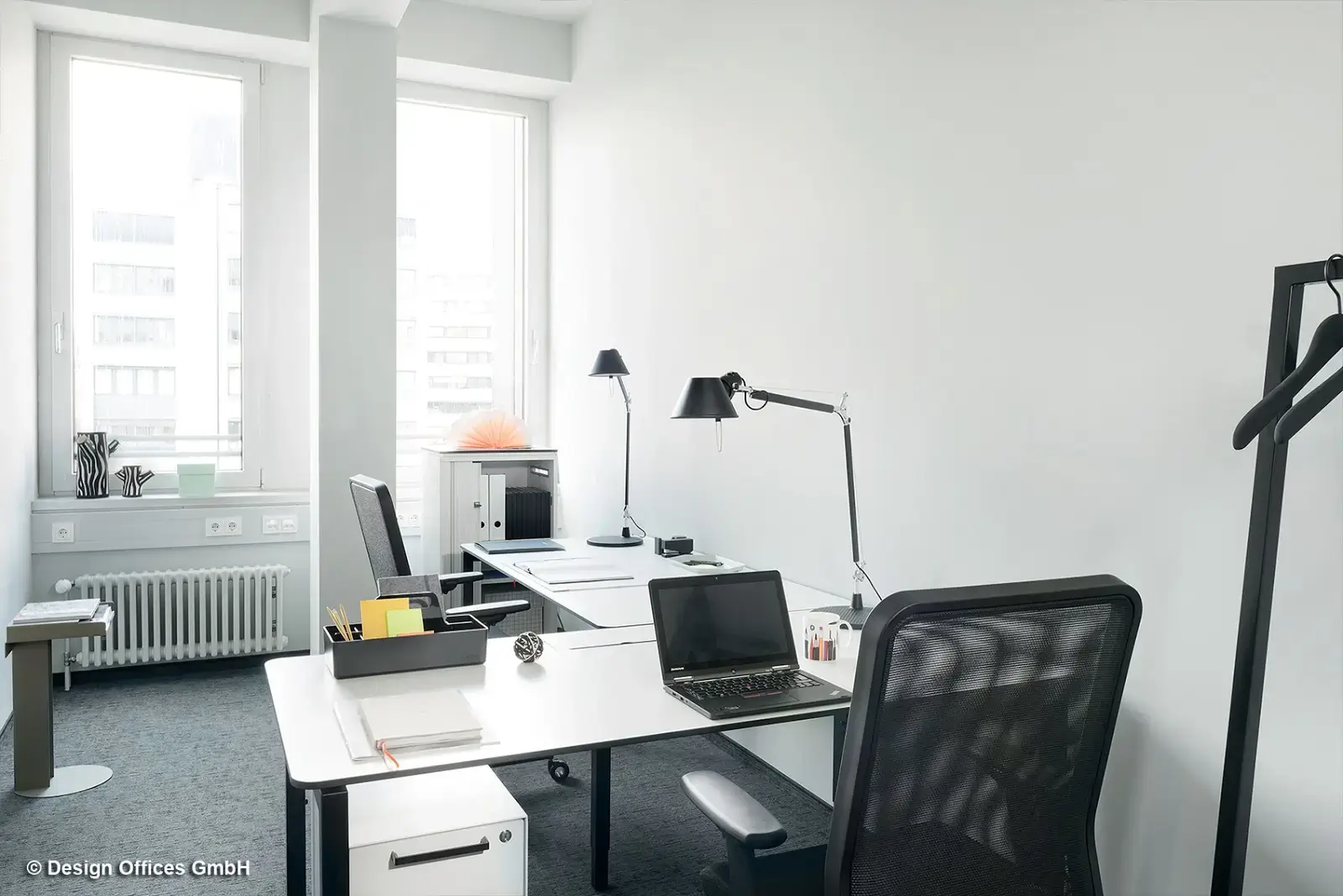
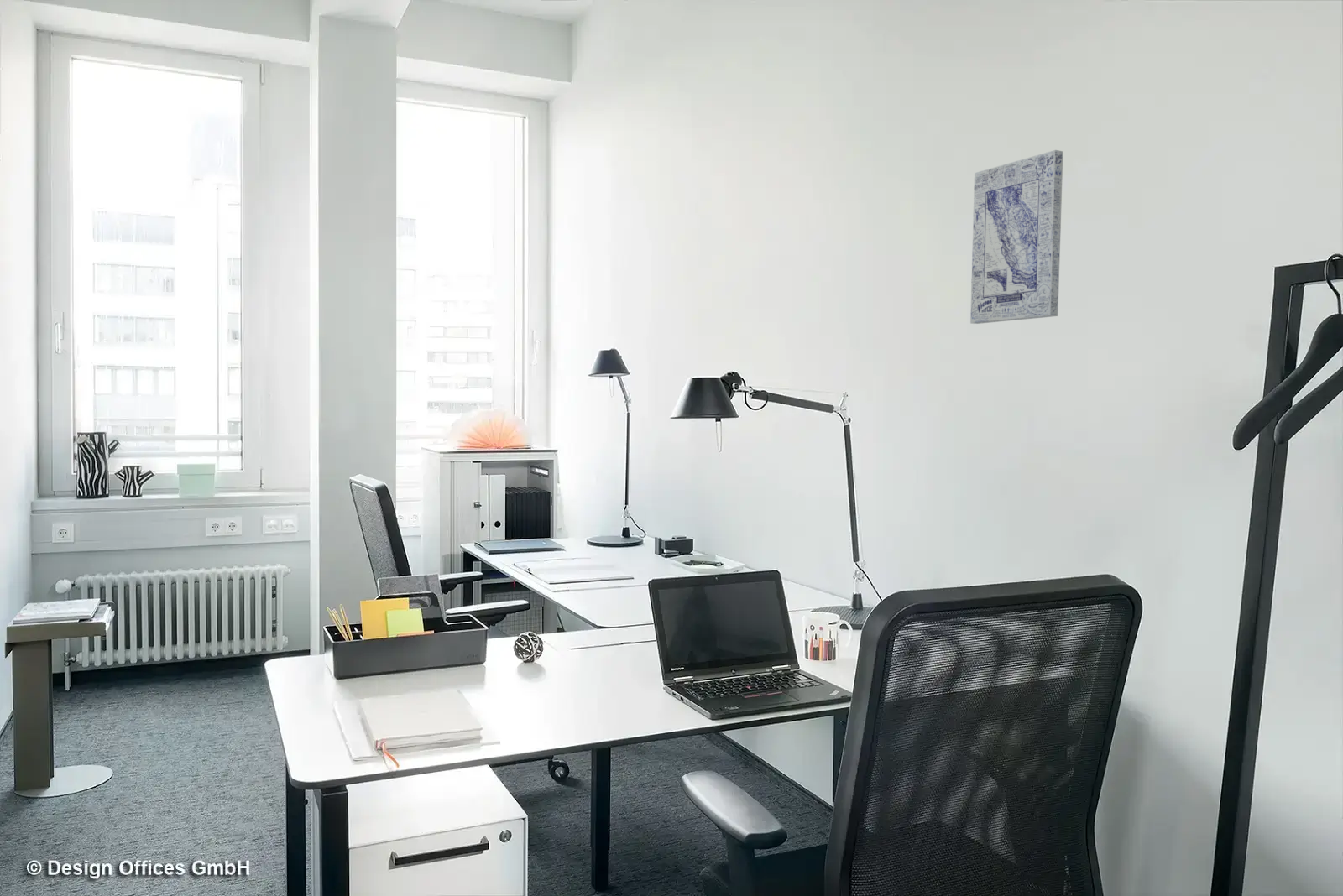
+ wall art (1014, 241)
